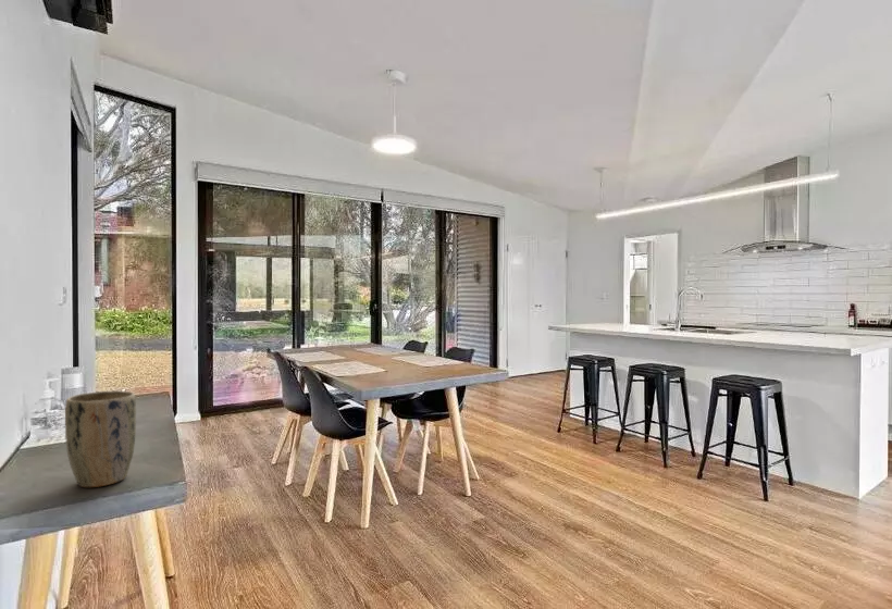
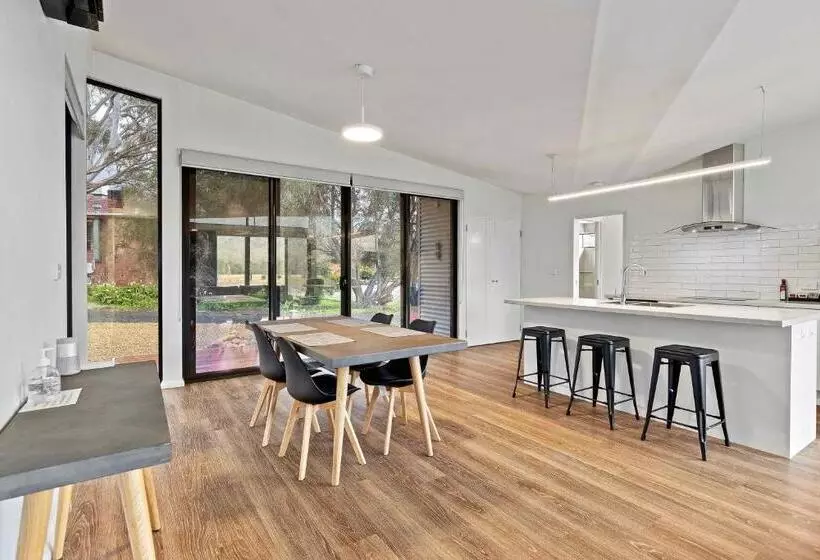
- plant pot (101, 437)
